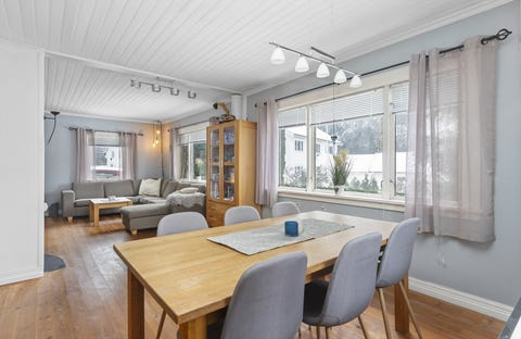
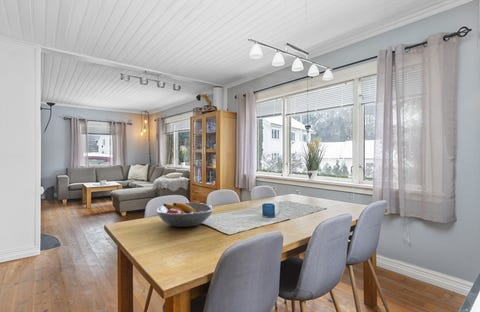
+ fruit bowl (185, 213)
